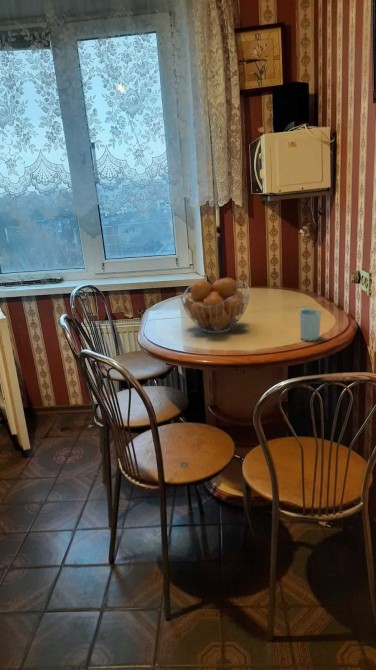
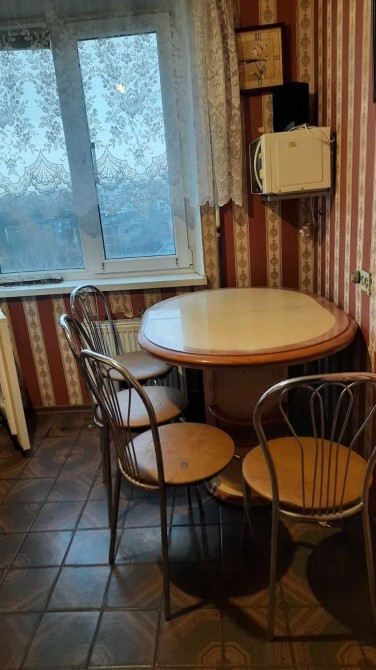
- cup (310, 322)
- fruit basket (215, 303)
